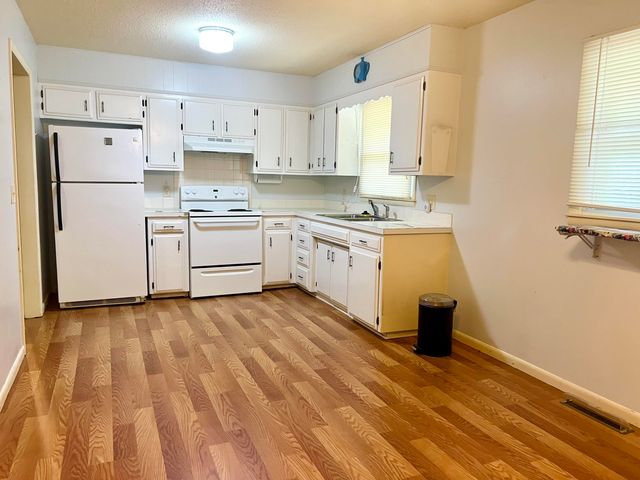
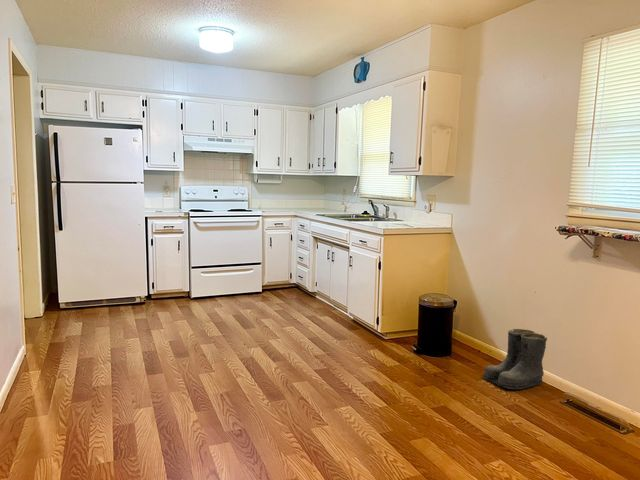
+ boots (515, 357)
